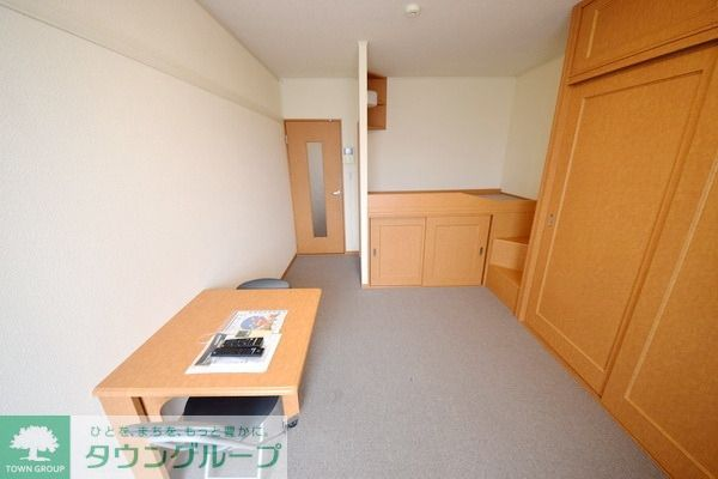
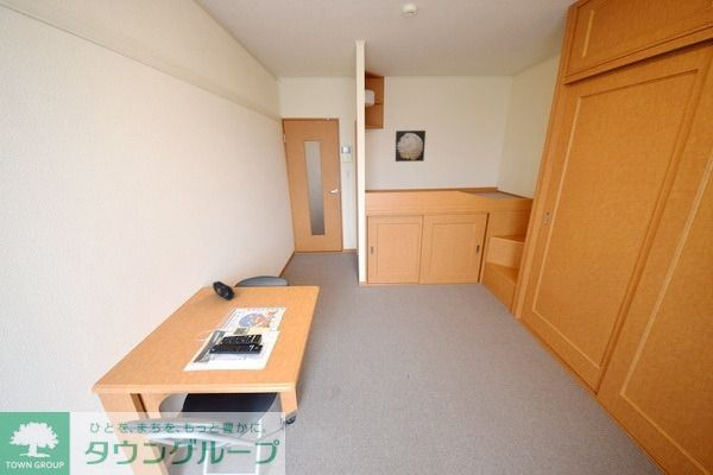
+ wall art (409, 146)
+ pencil case (222, 290)
